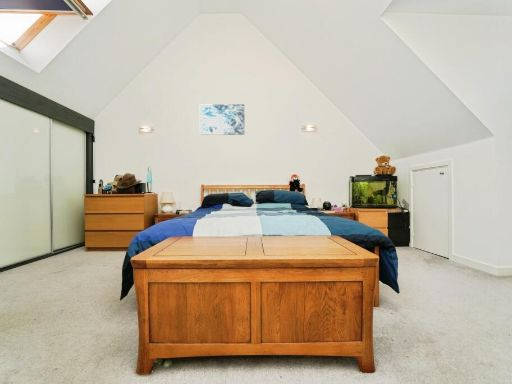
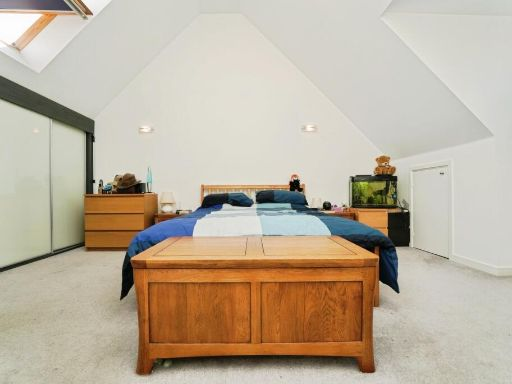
- wall art (222, 119)
